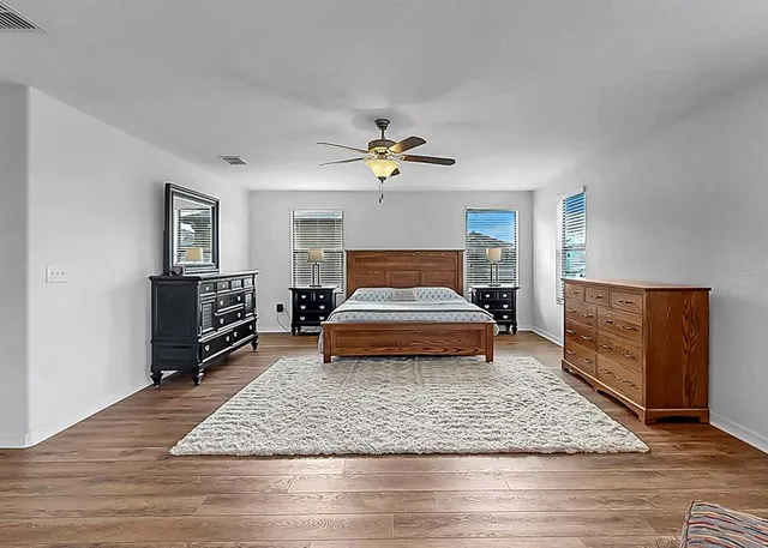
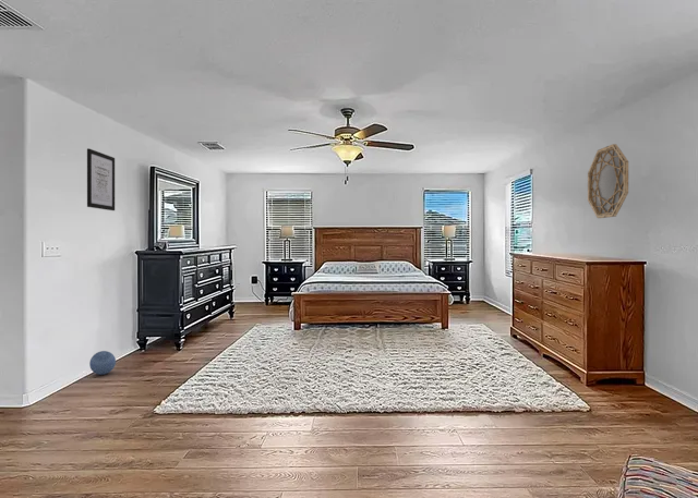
+ ball (103, 362)
+ home mirror (606, 182)
+ wall art (101, 181)
